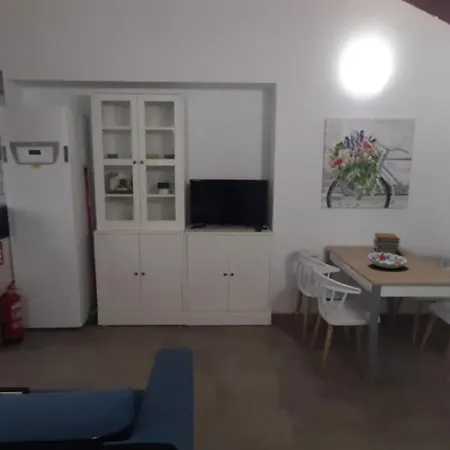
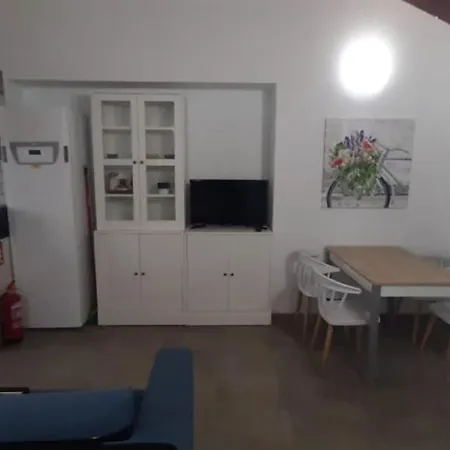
- decorative bowl (386, 261)
- book stack (386, 243)
